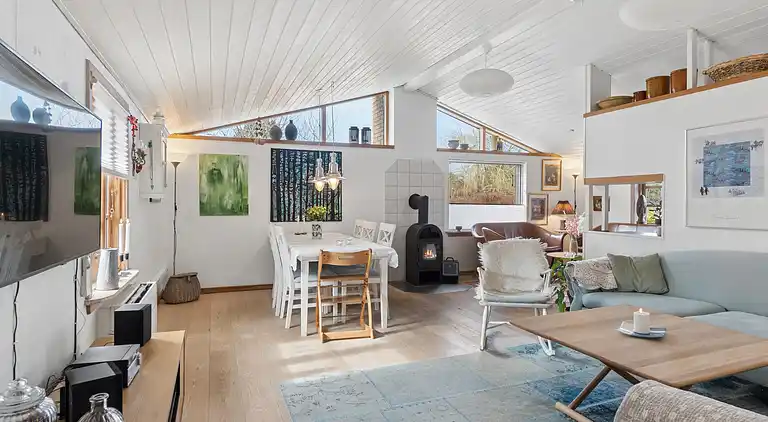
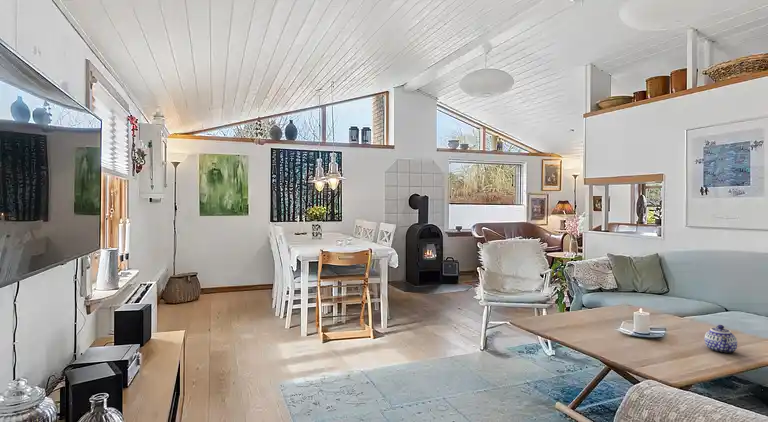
+ teapot (720, 337)
